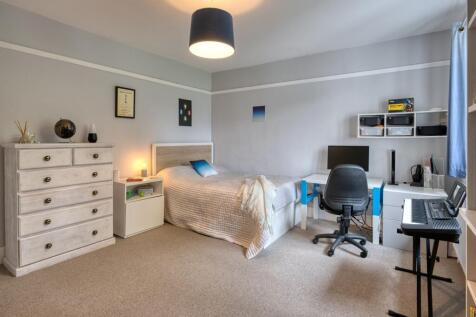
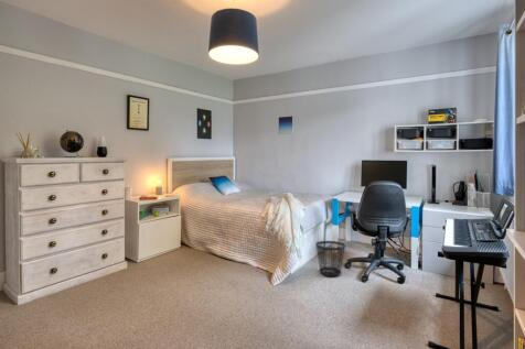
+ wastebasket (330, 259)
